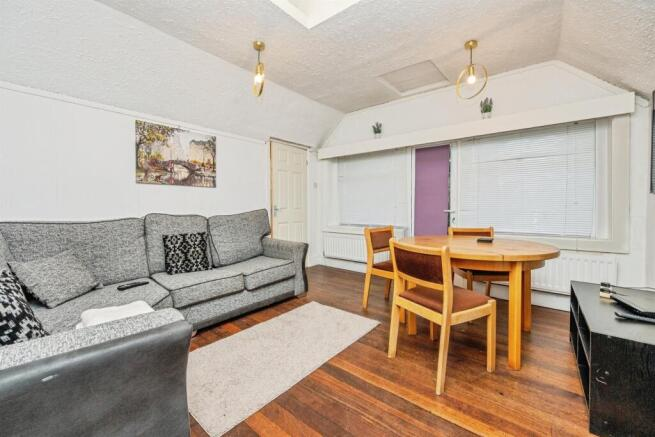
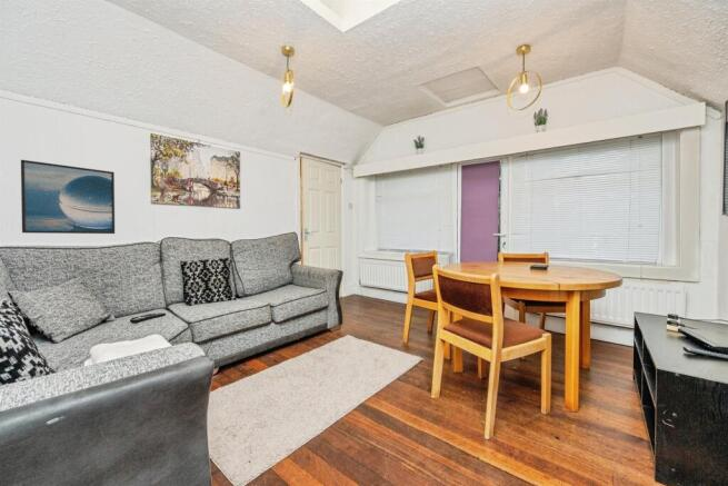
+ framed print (71, 199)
